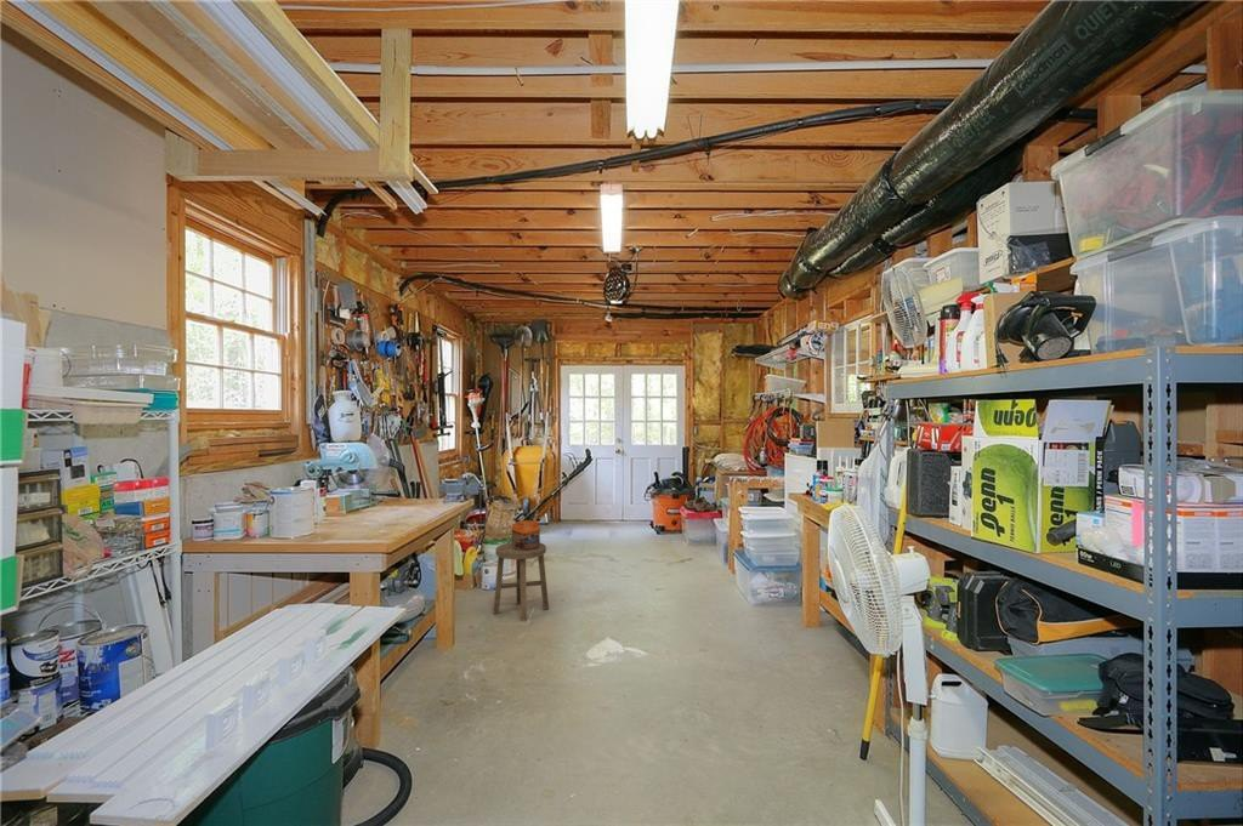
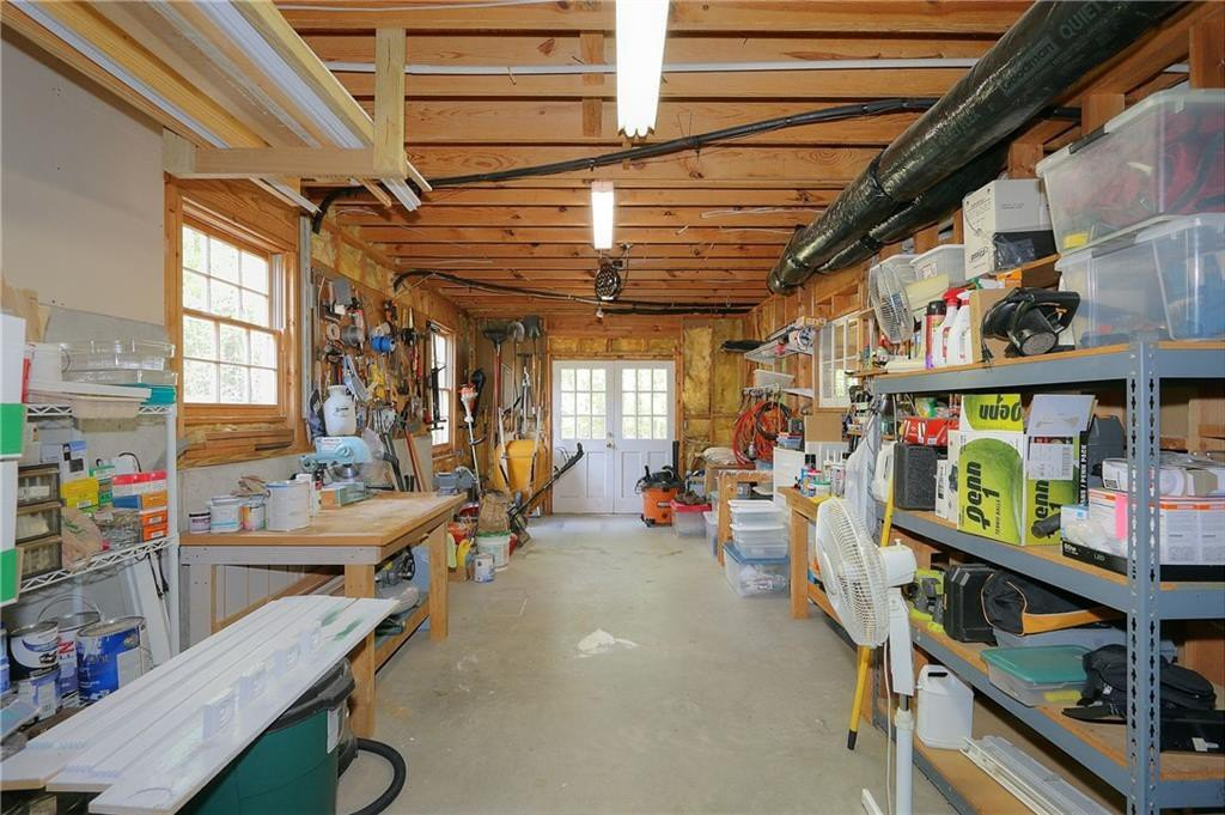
- stool (521, 579)
- can (524, 535)
